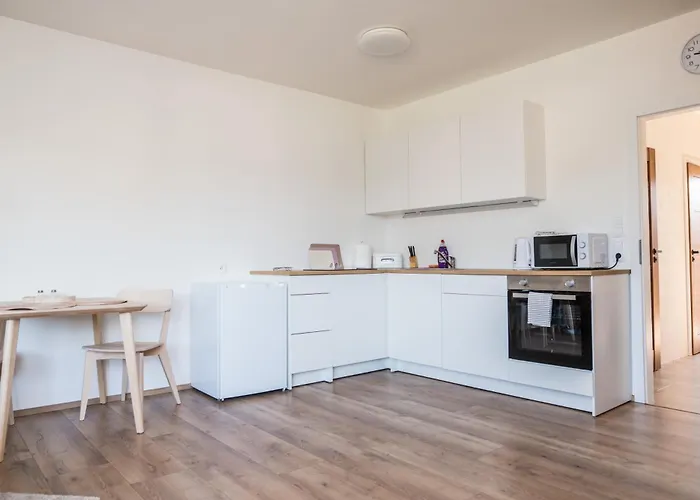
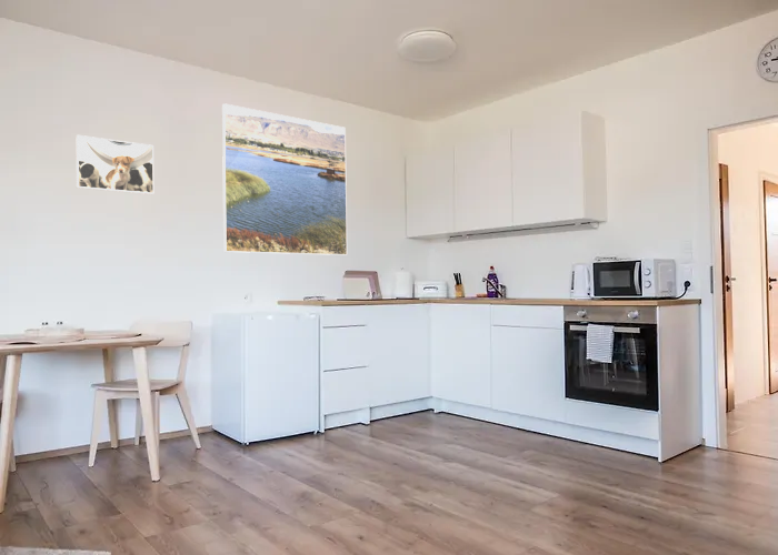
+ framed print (116, 165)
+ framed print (289, 184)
